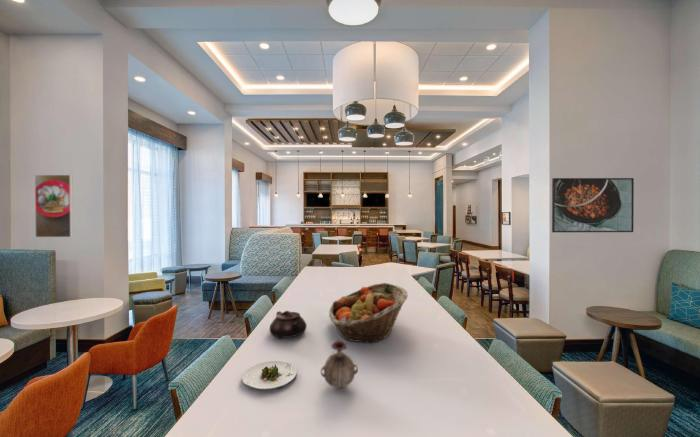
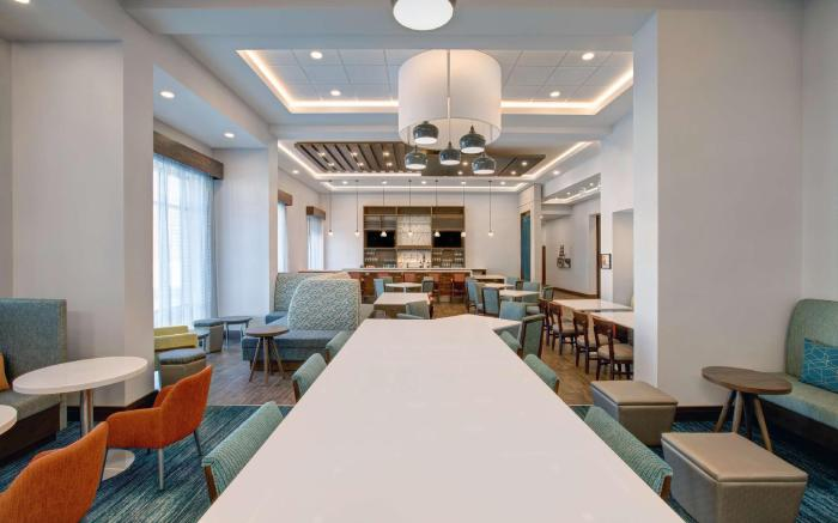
- teapot (288, 321)
- vase (339, 364)
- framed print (54, 206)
- salad plate (270, 371)
- fruit basket (367, 309)
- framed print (592, 205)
